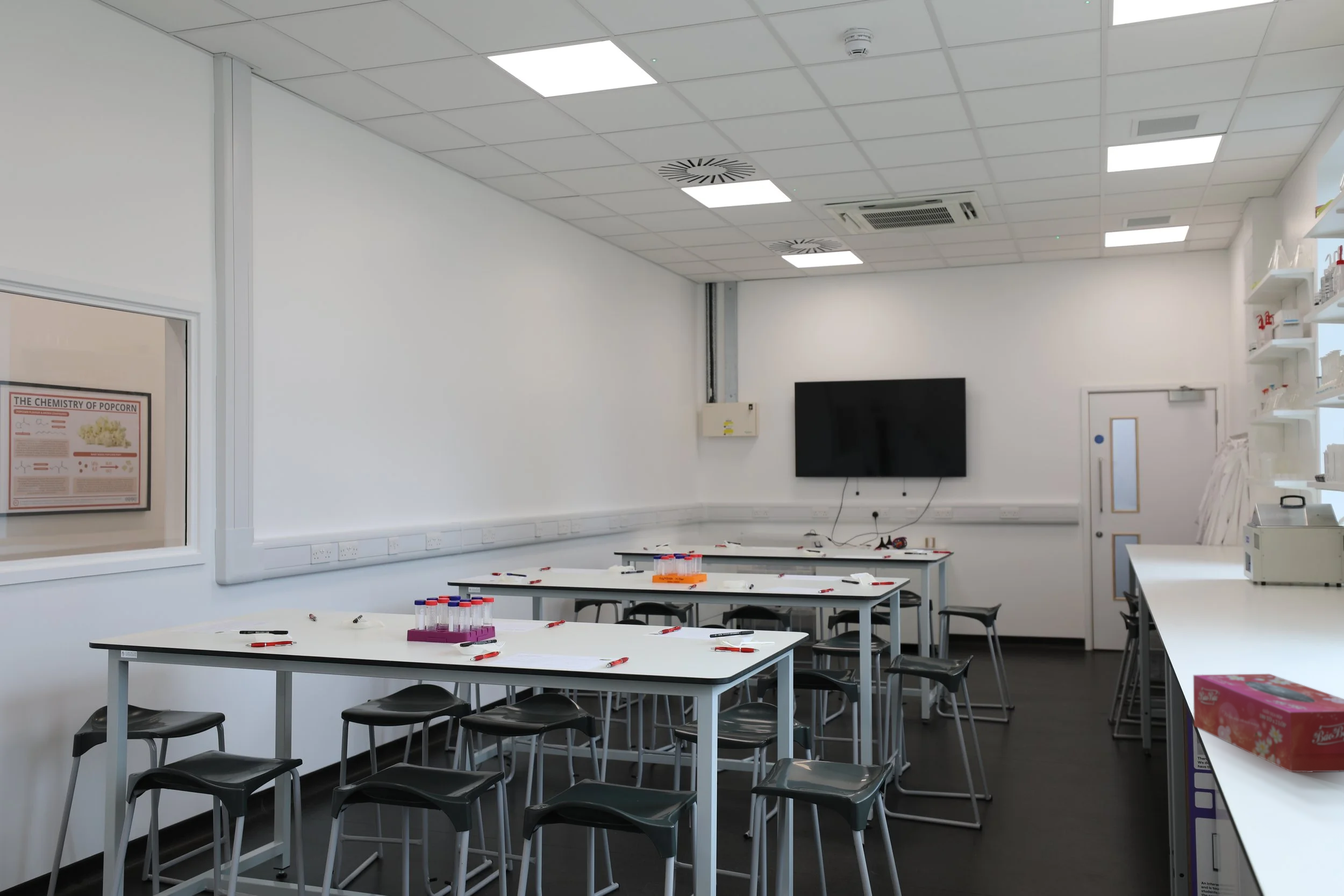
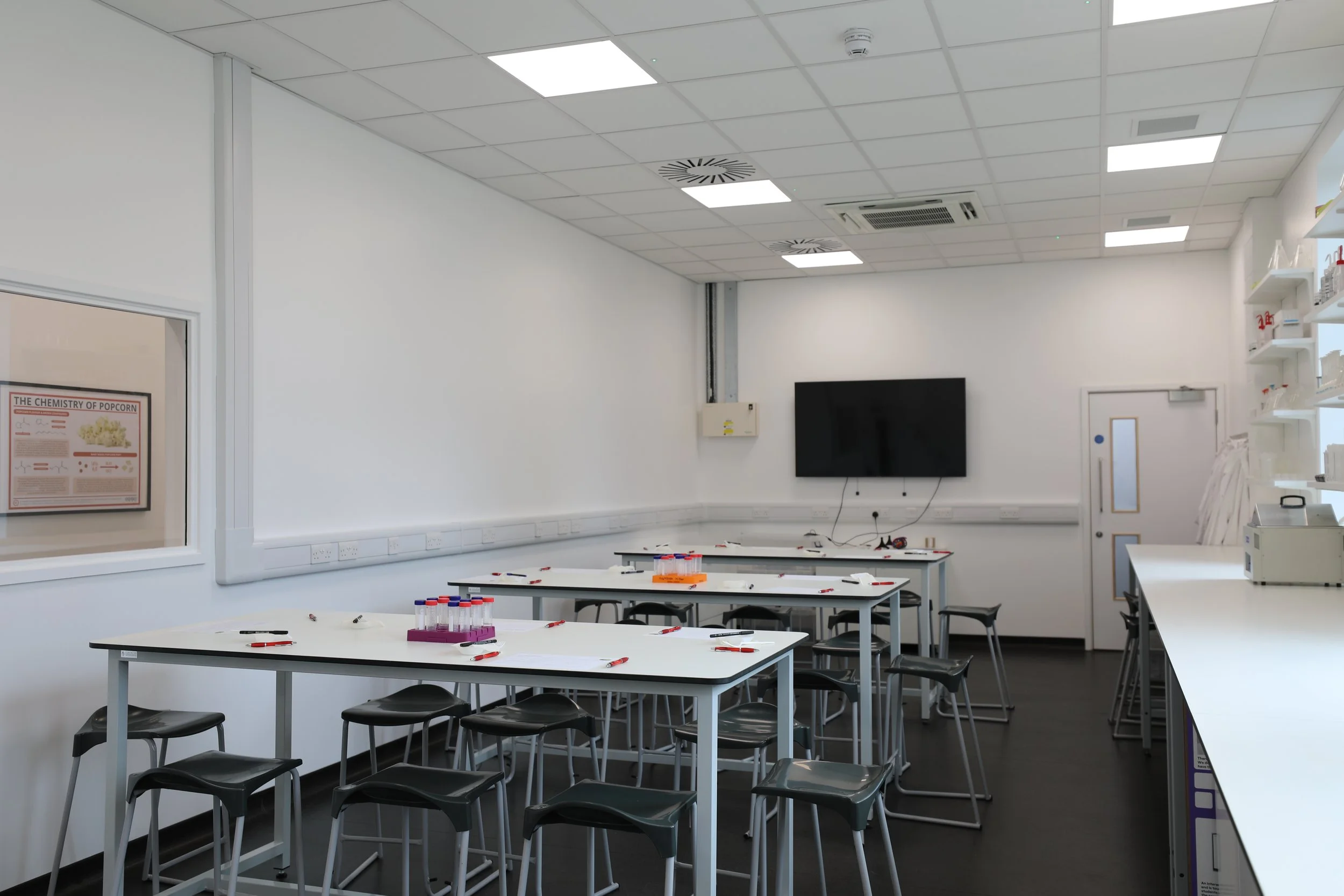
- tissue box (1279, 719)
